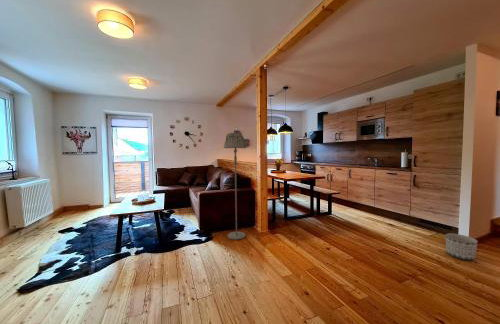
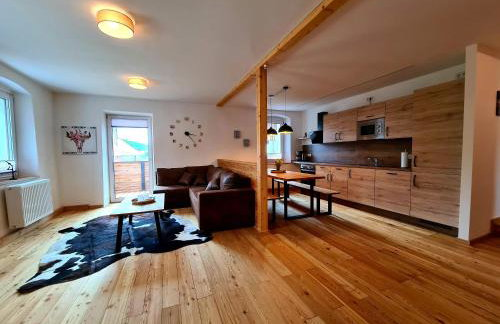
- floor lamp (235, 185)
- planter (460, 247)
